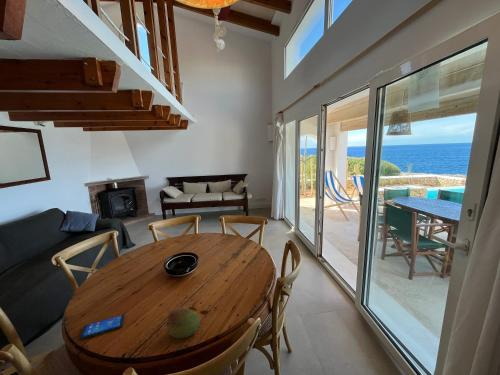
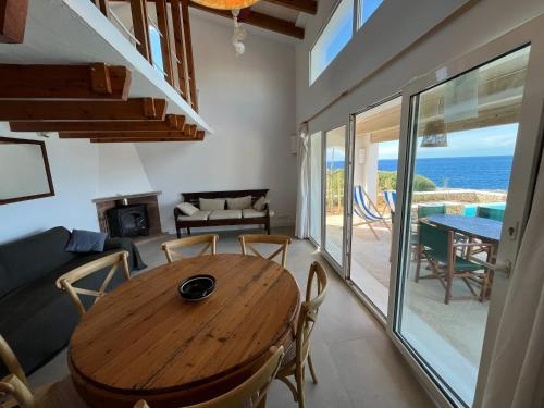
- smartphone (103, 326)
- fruit (183, 321)
